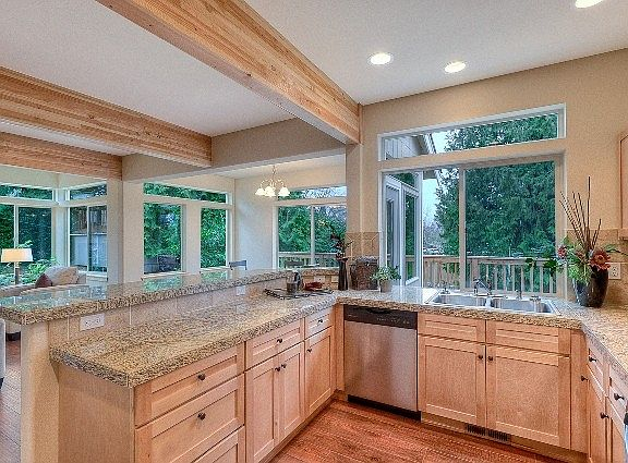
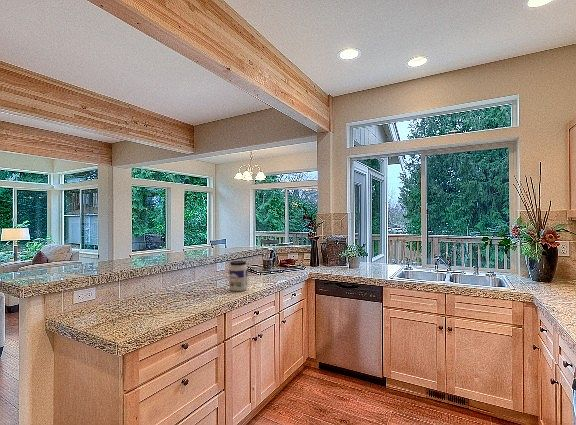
+ jar (238, 275)
